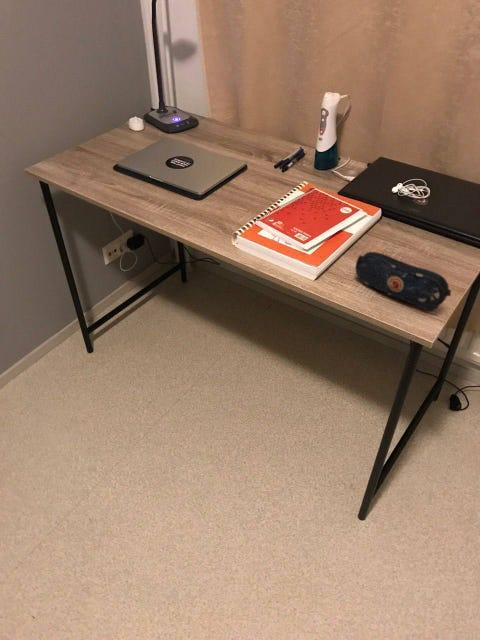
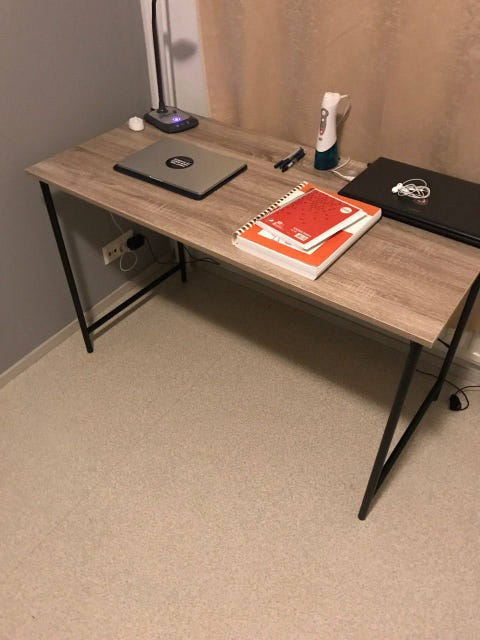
- pencil case (399, 279)
